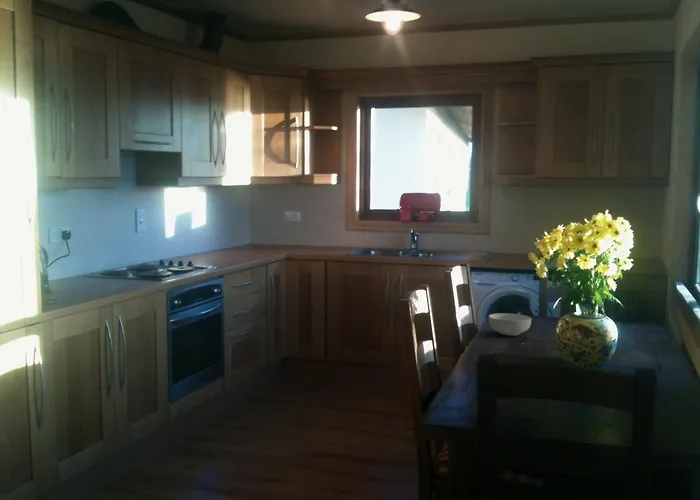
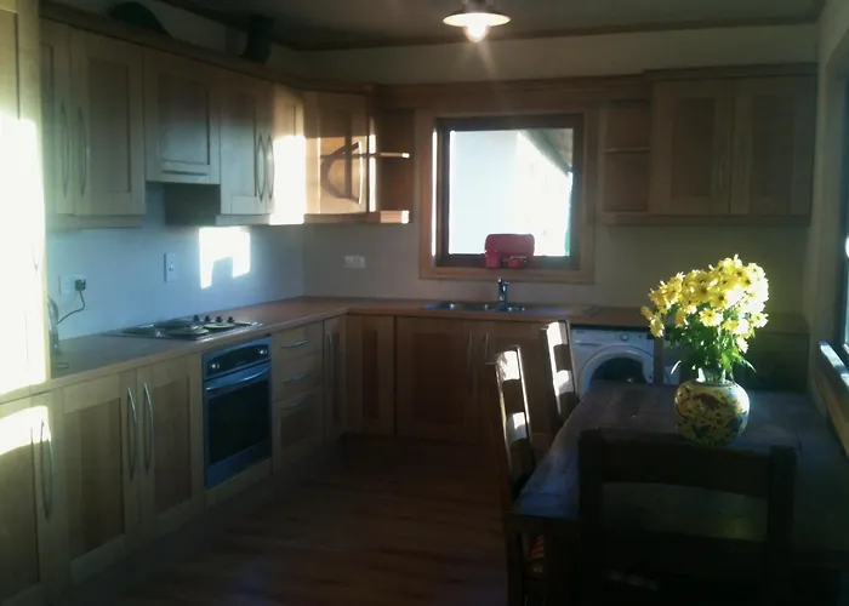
- cereal bowl (509, 325)
